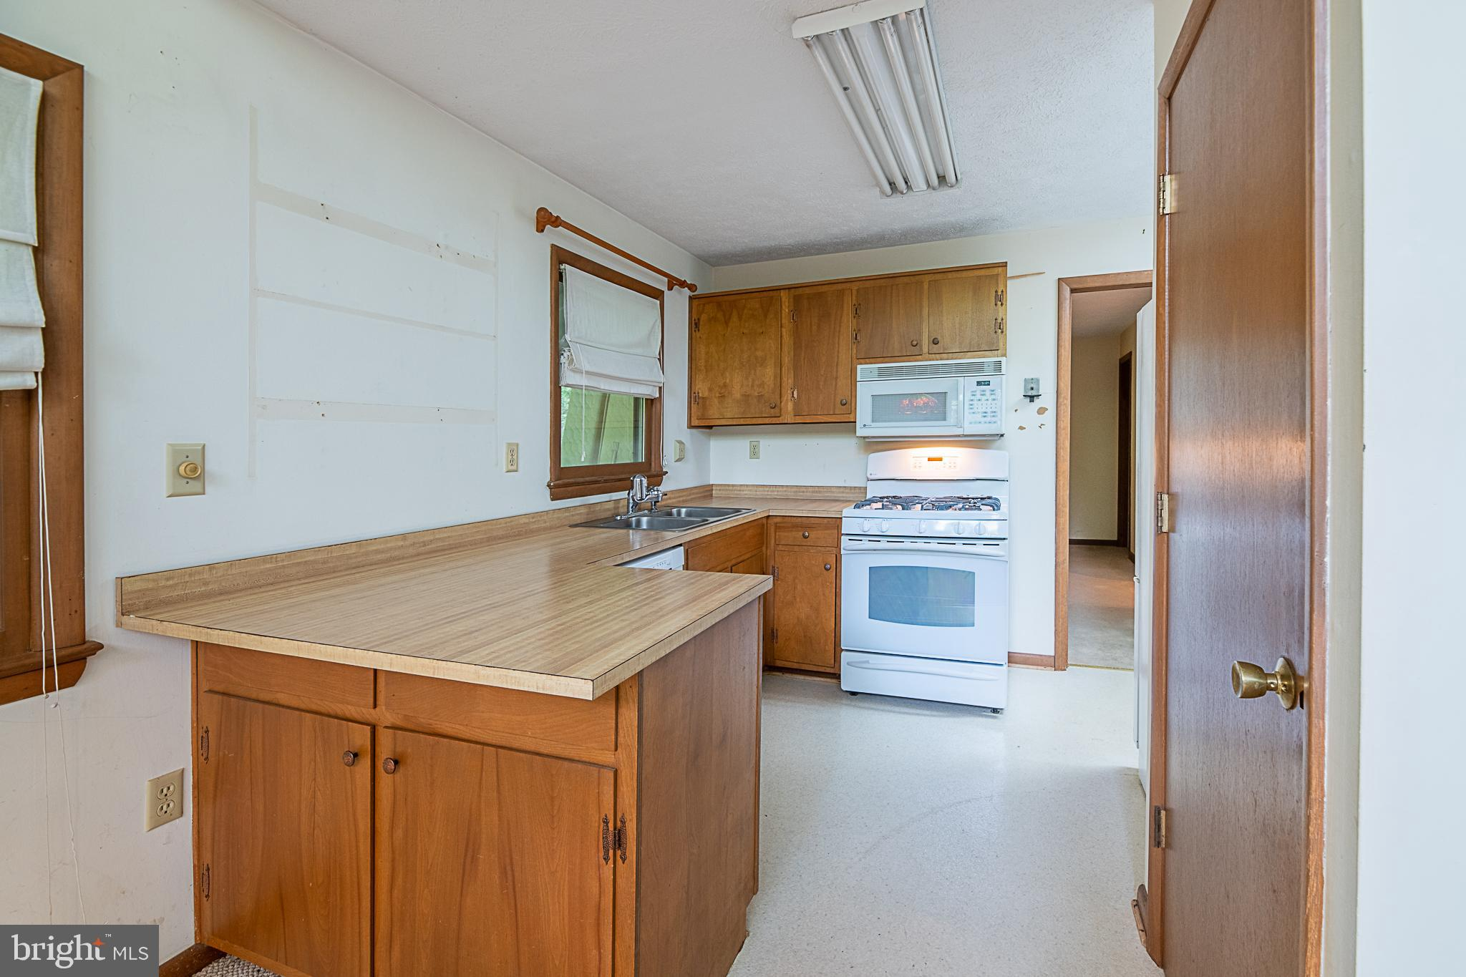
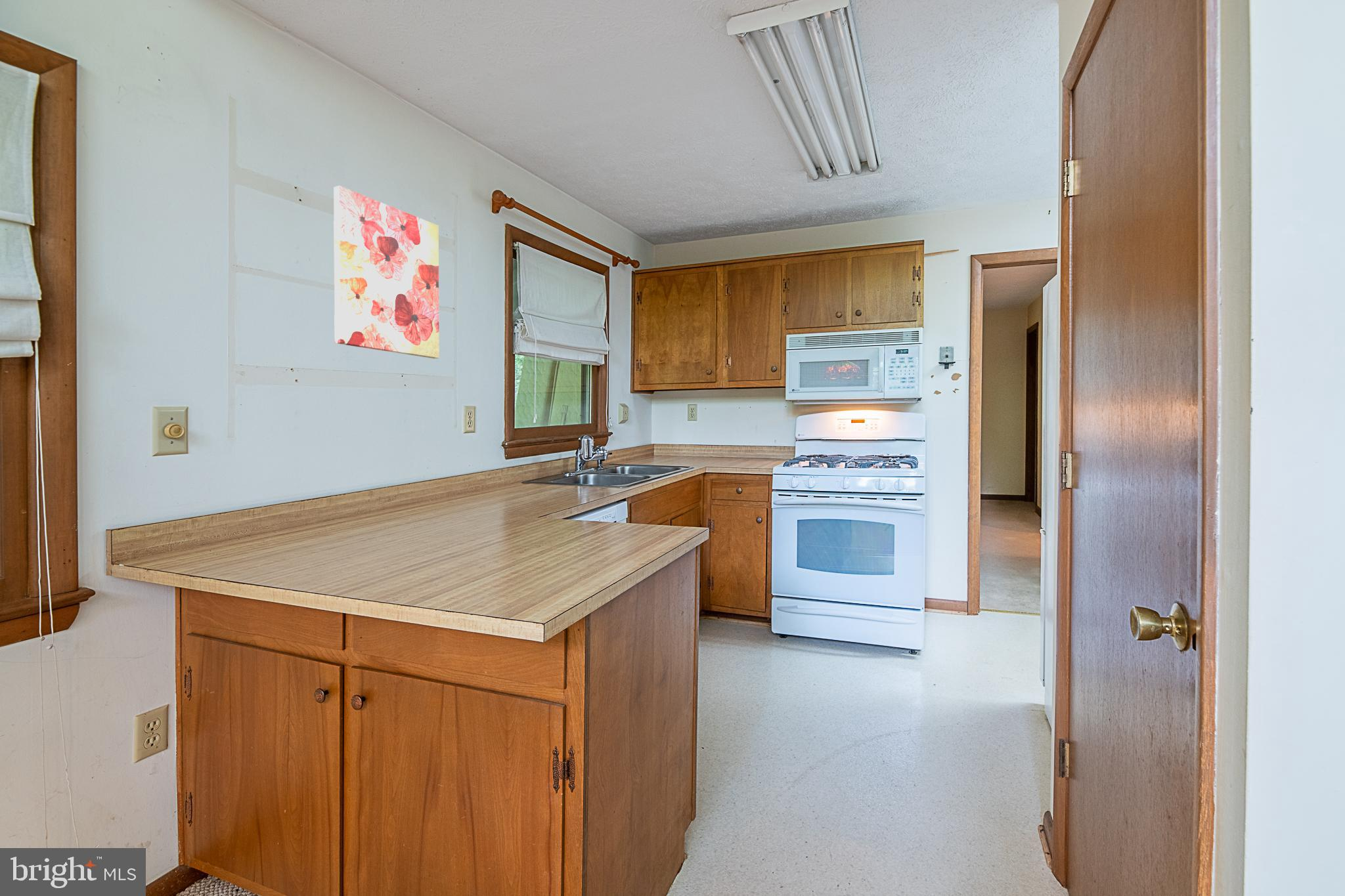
+ wall art (391, 280)
